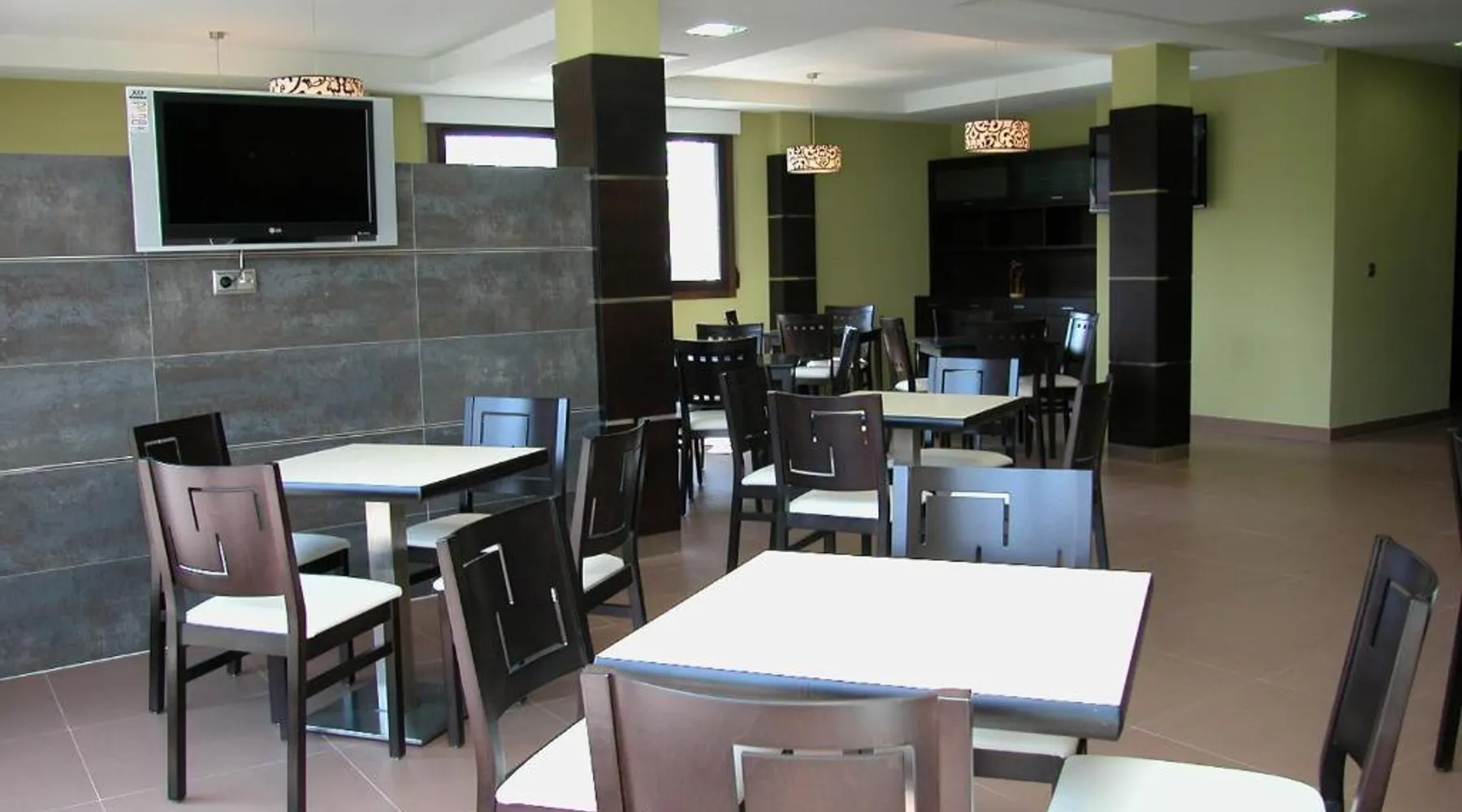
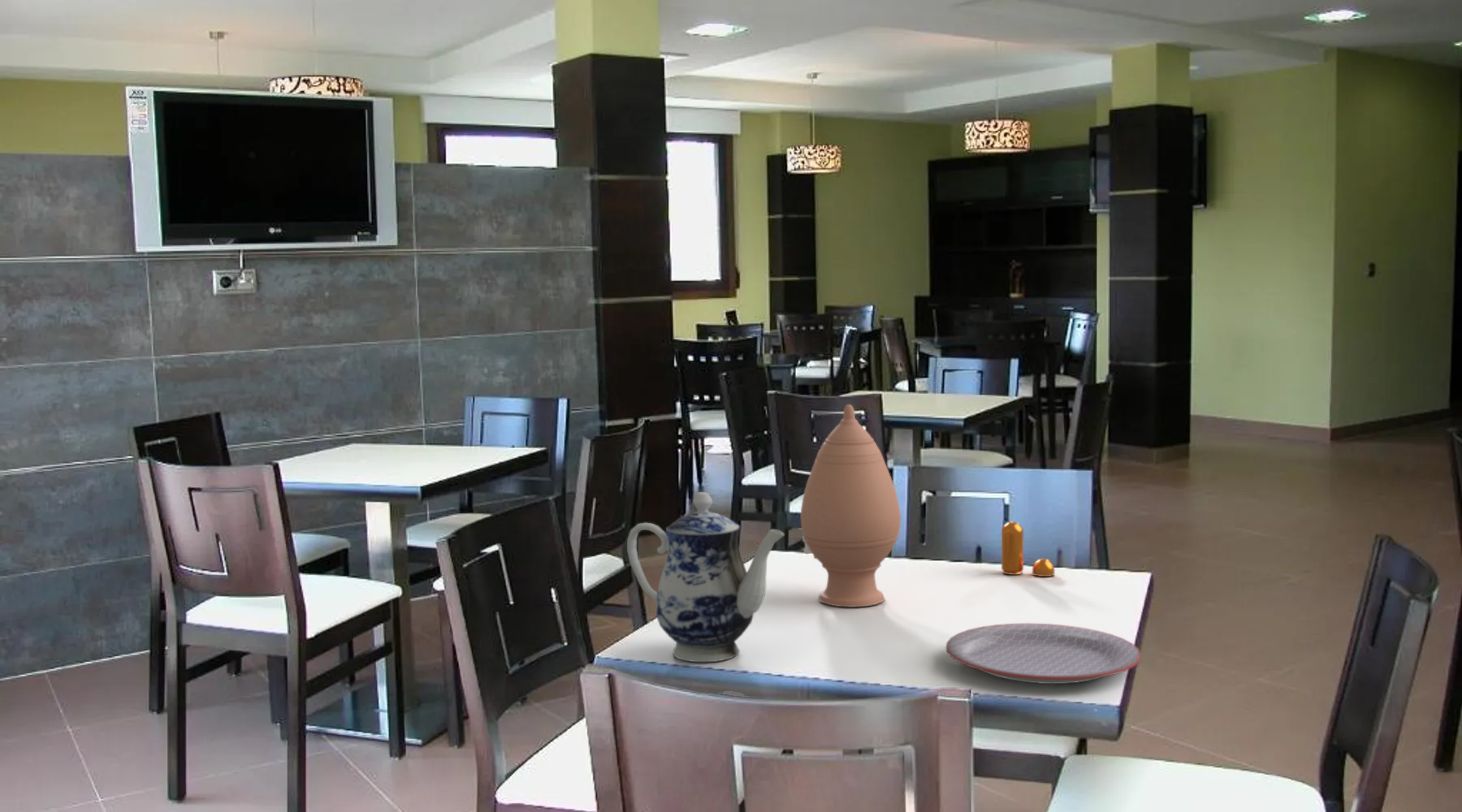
+ teapot (704, 572)
+ plate (1041, 655)
+ pepper shaker (1023, 547)
+ vase (846, 501)
